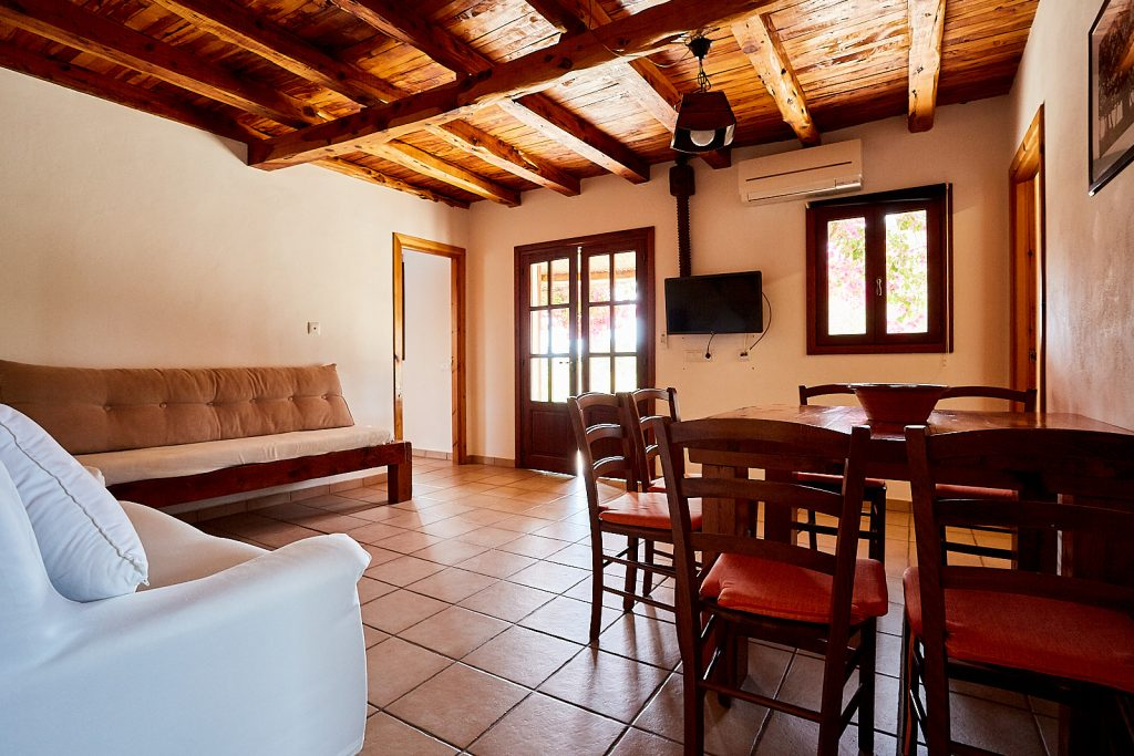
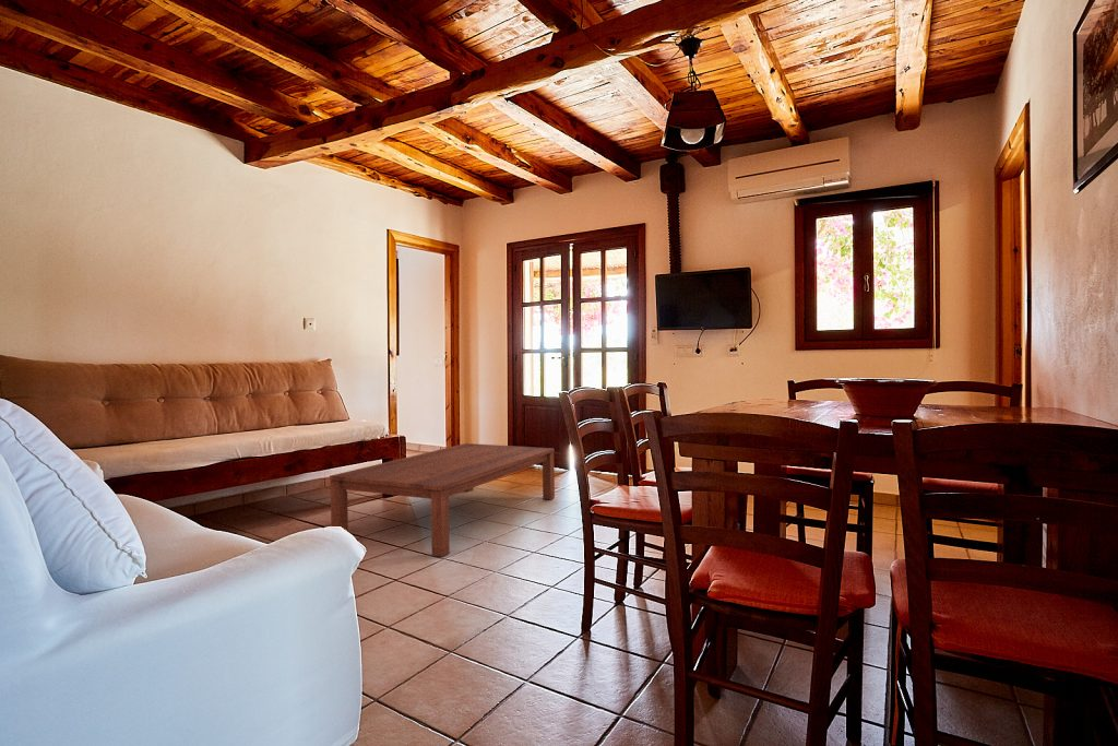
+ coffee table (456, 488)
